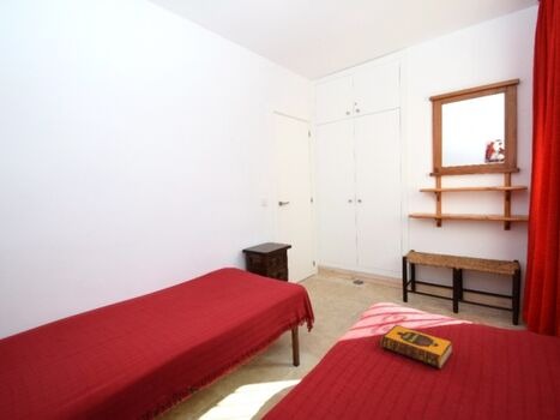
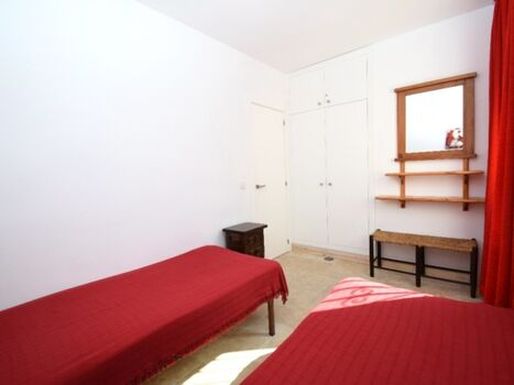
- hardback book (415, 344)
